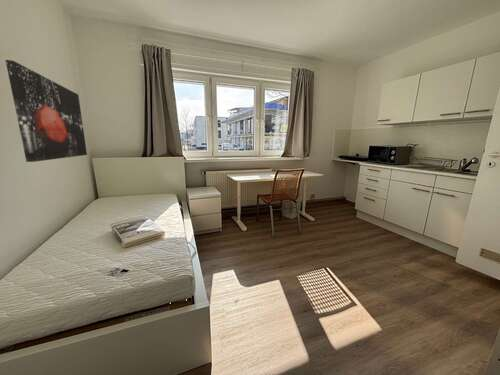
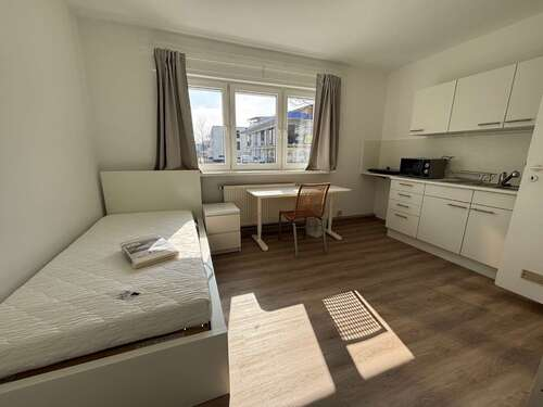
- wall art (57, 120)
